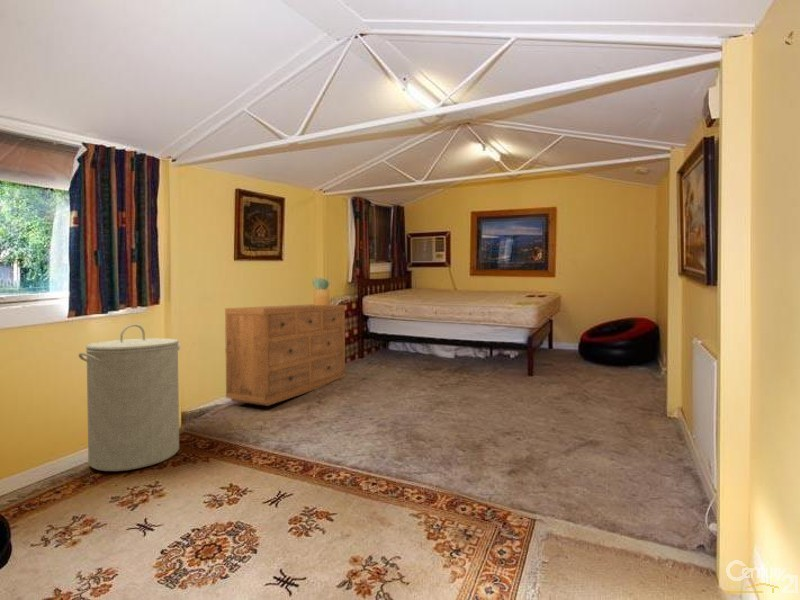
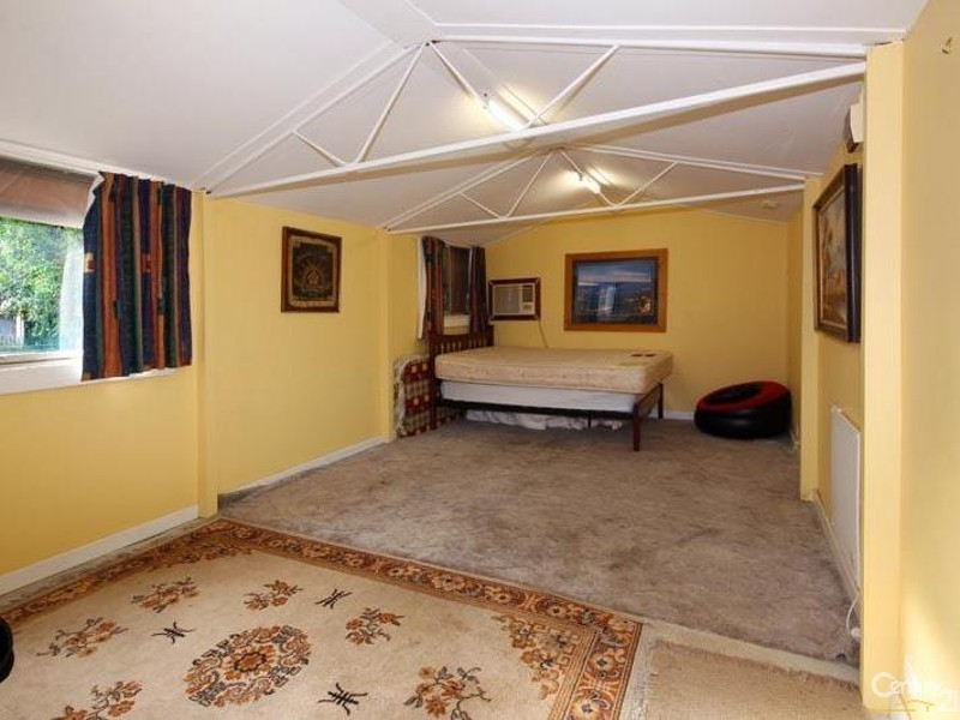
- dresser (292, 348)
- potted plant (322, 291)
- laundry hamper (135, 390)
